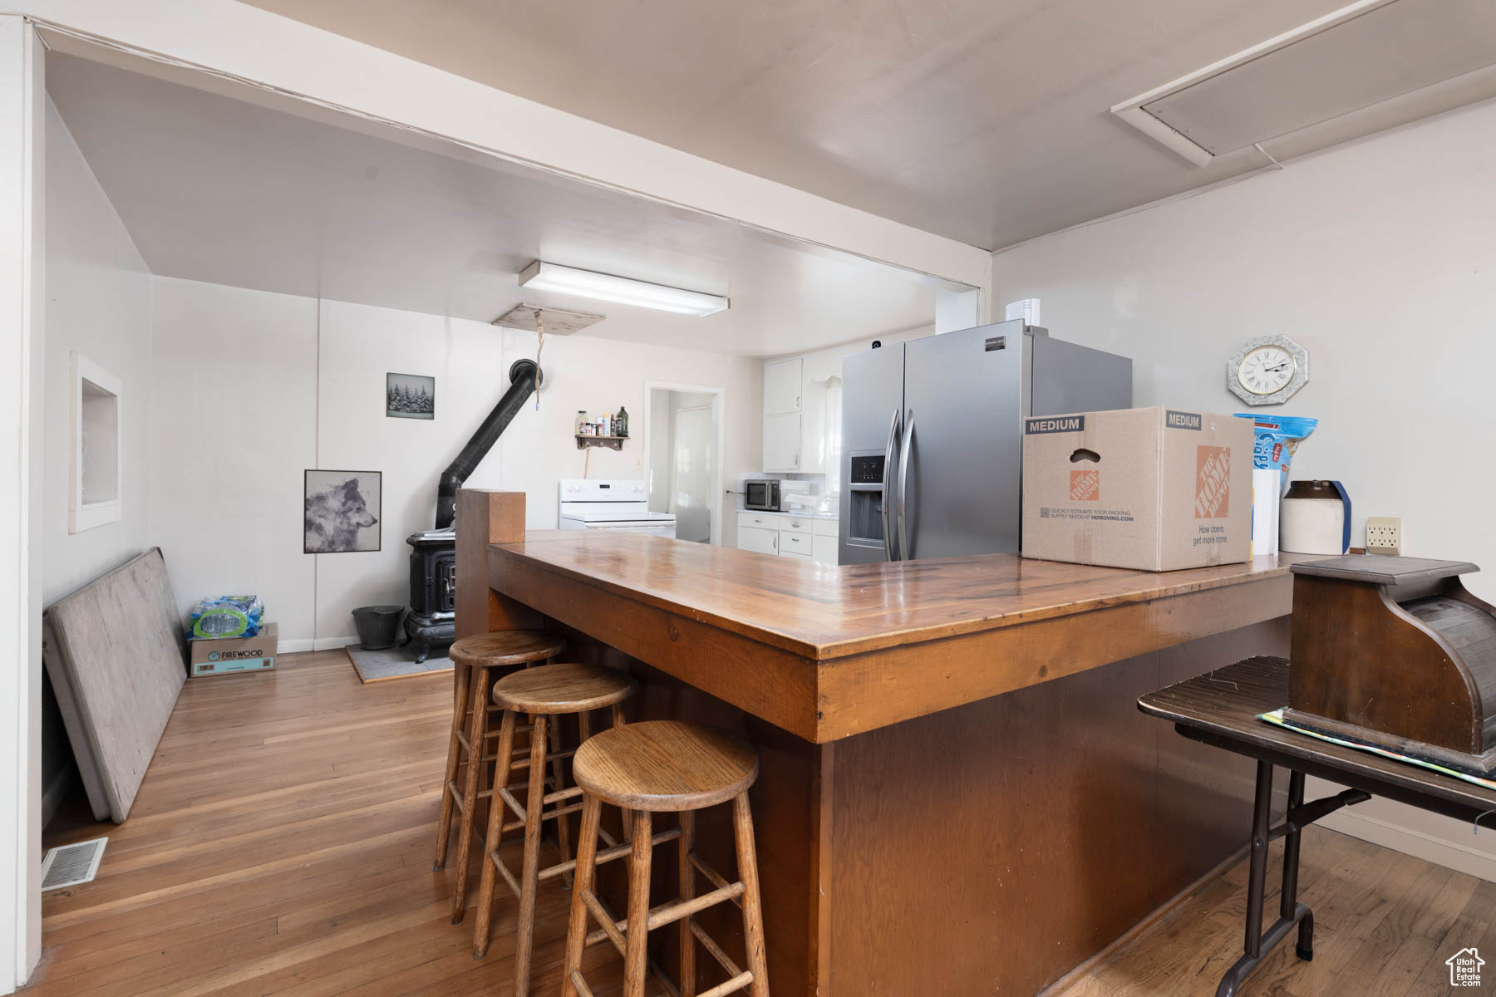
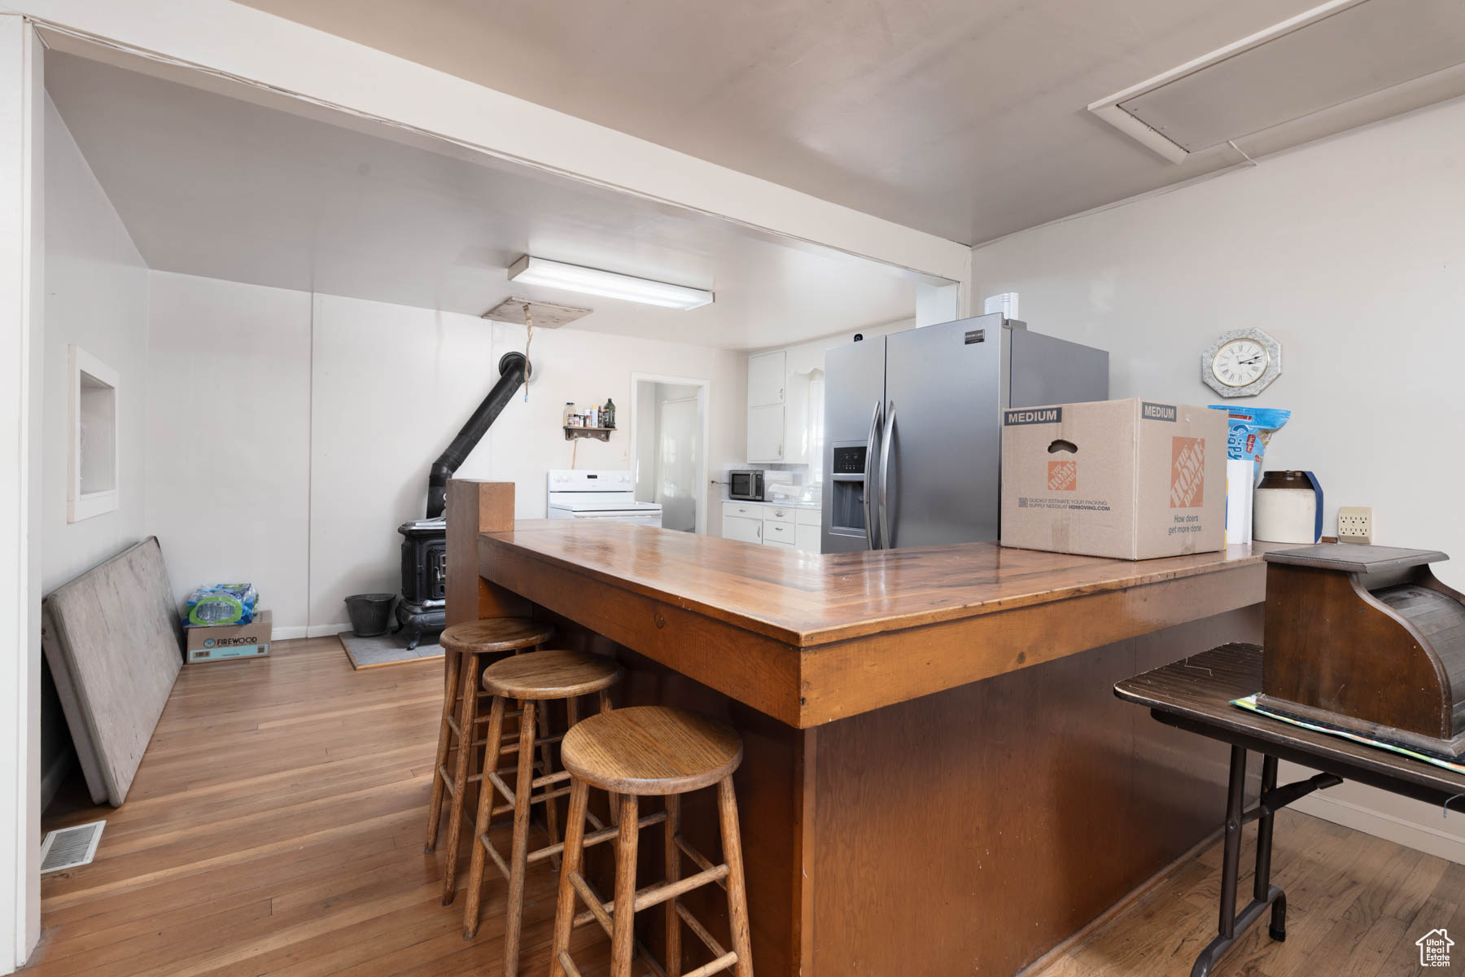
- wall art (411, 396)
- wall art (343, 511)
